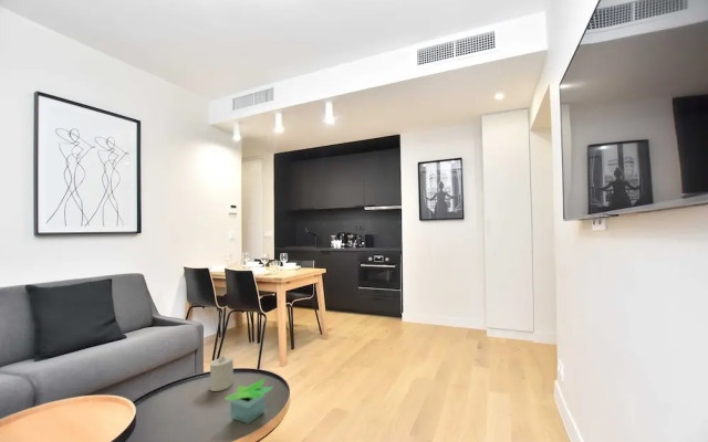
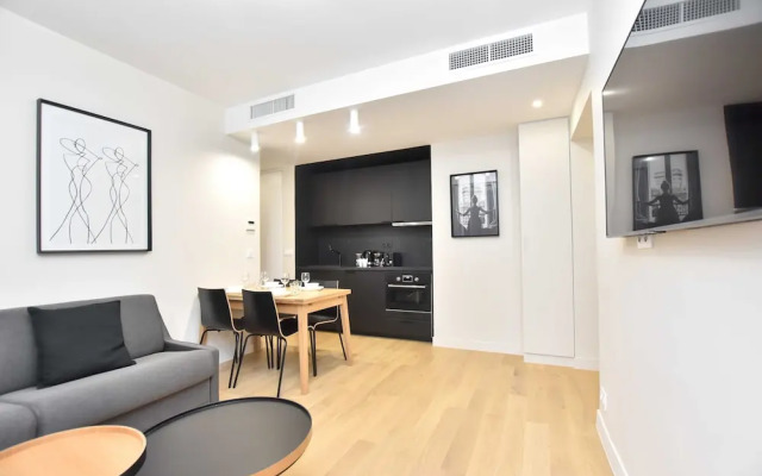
- potted plant (250, 400)
- candle (221, 370)
